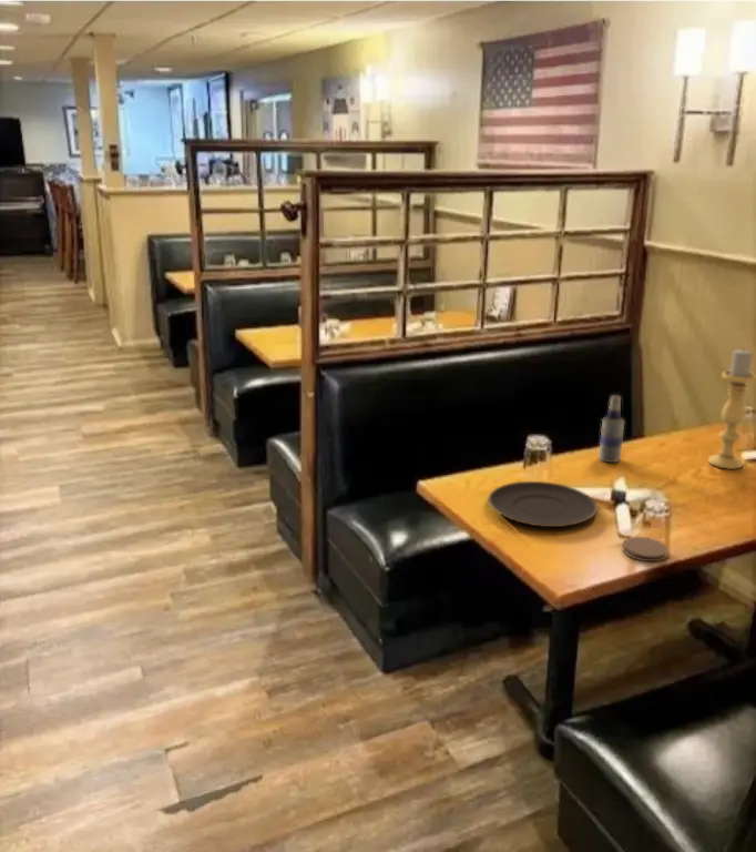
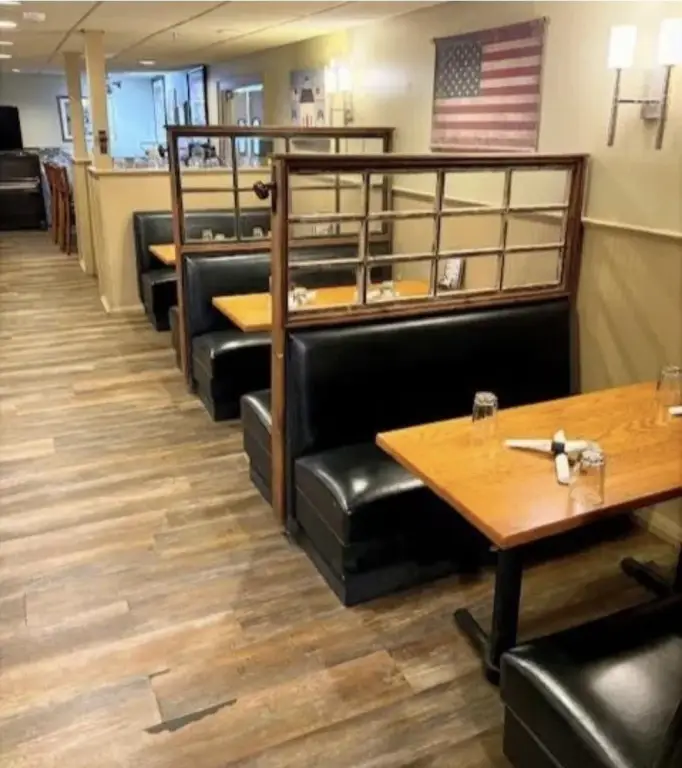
- plate (541, 505)
- candle holder (734, 406)
- coaster (644, 548)
- spray bottle (612, 427)
